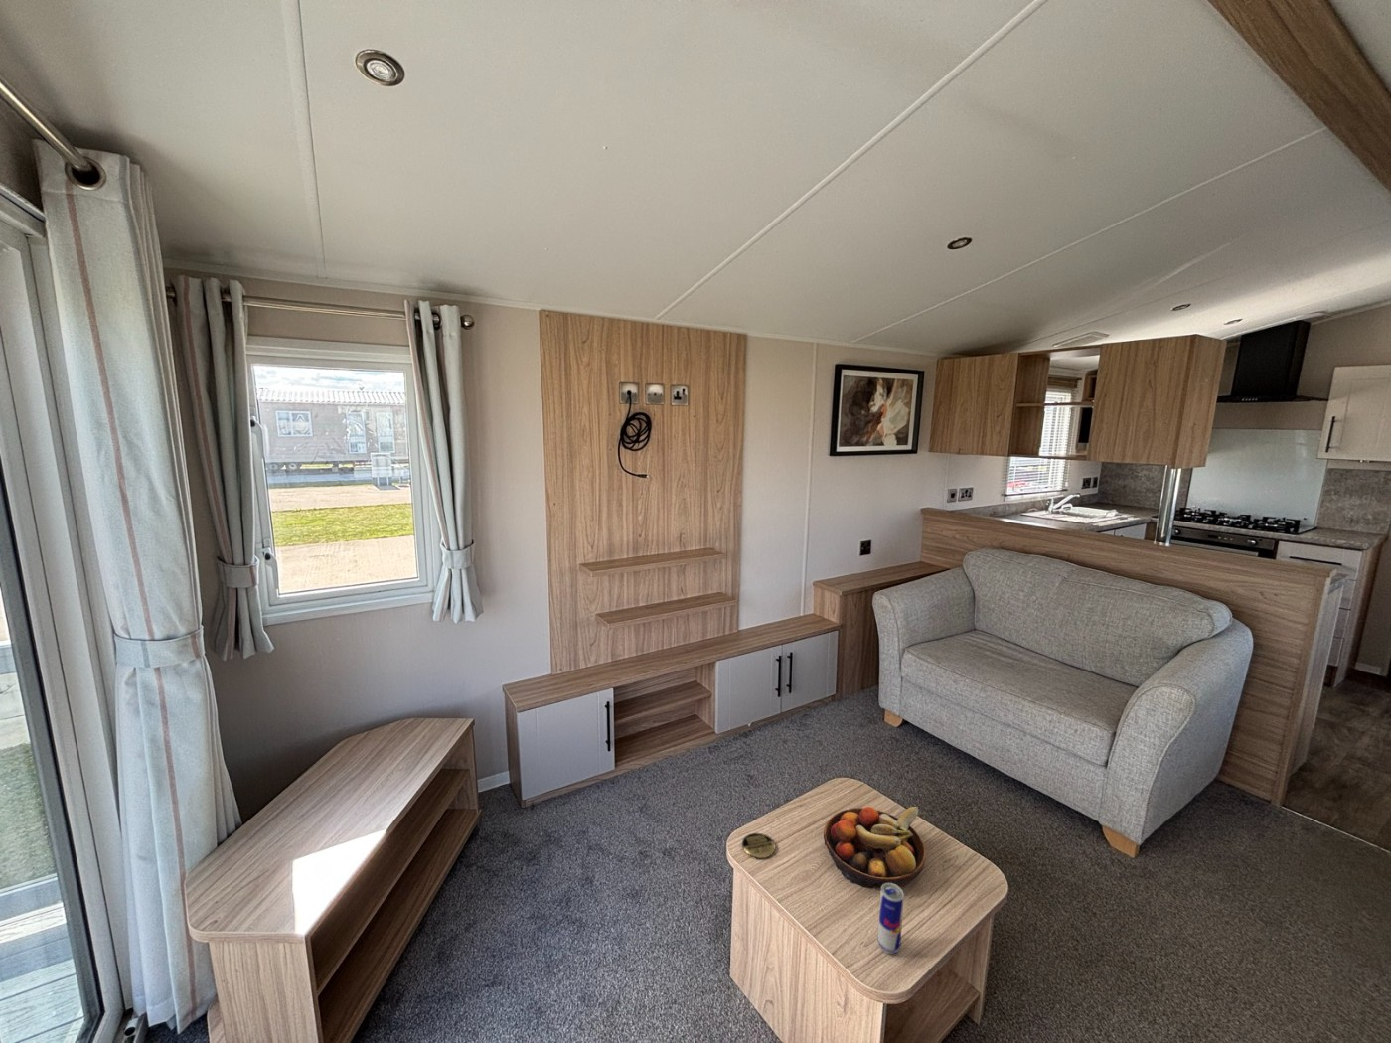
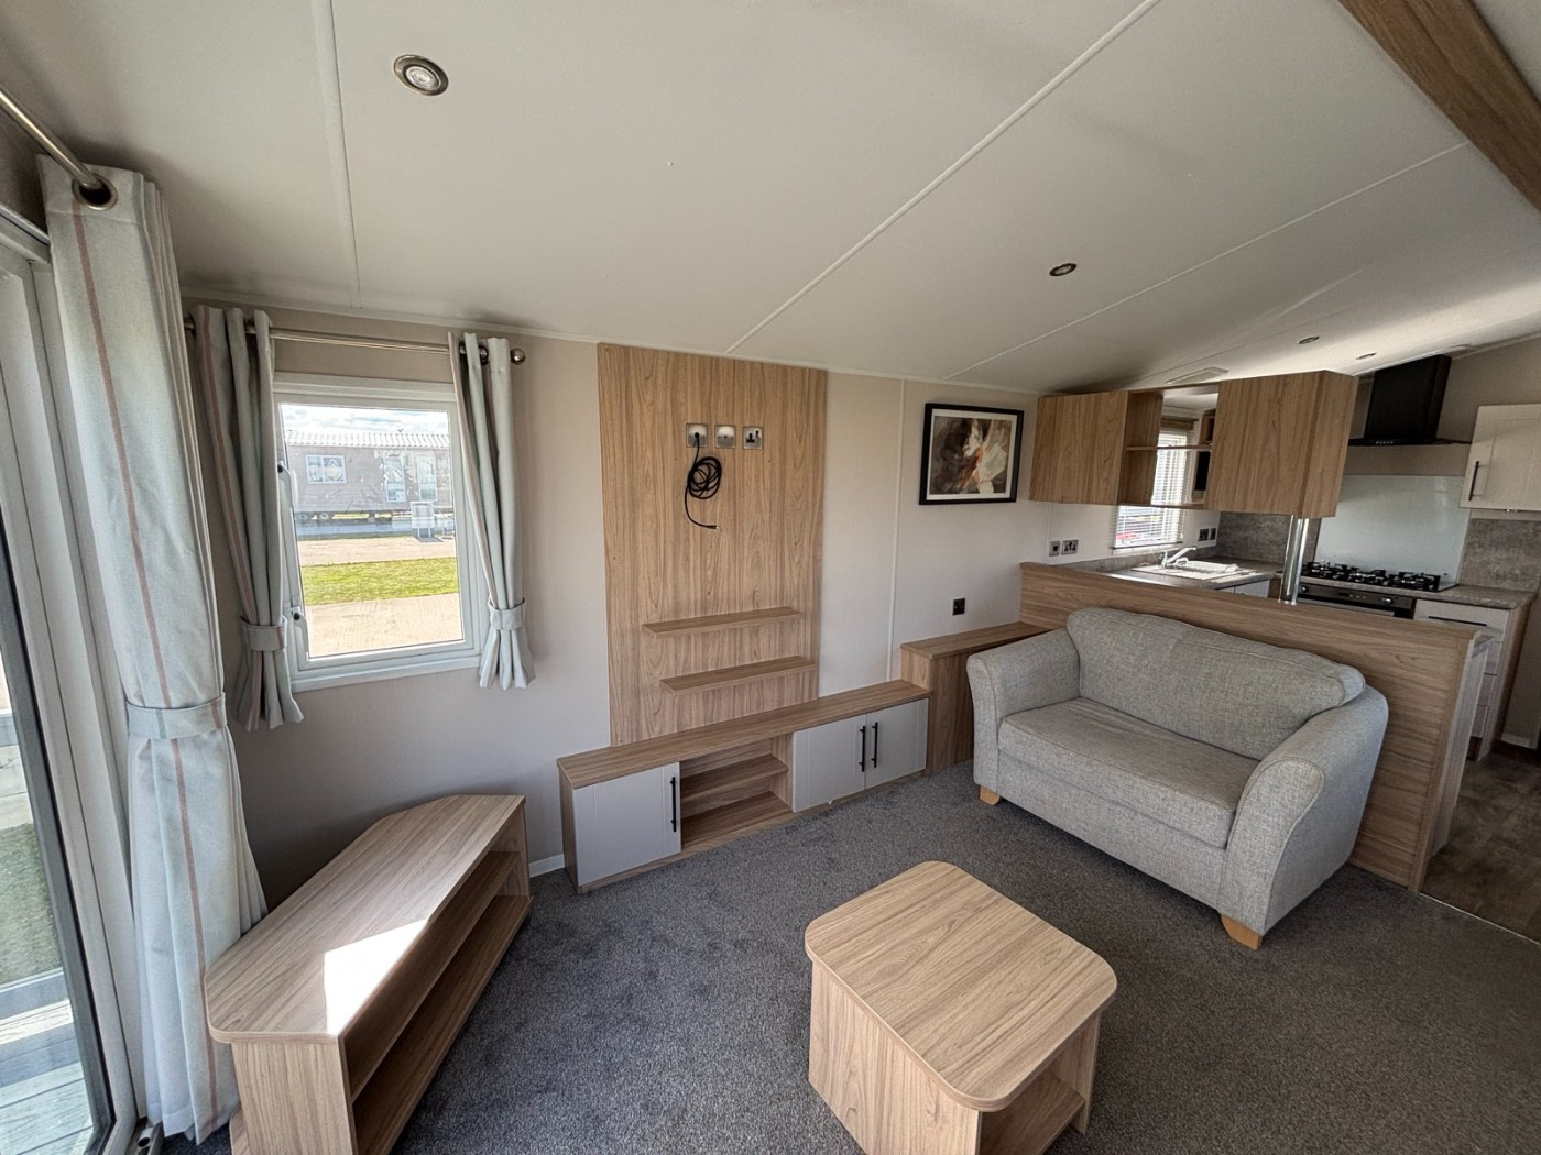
- fruit bowl (873, 836)
- coaster (758, 845)
- beverage can (890, 919)
